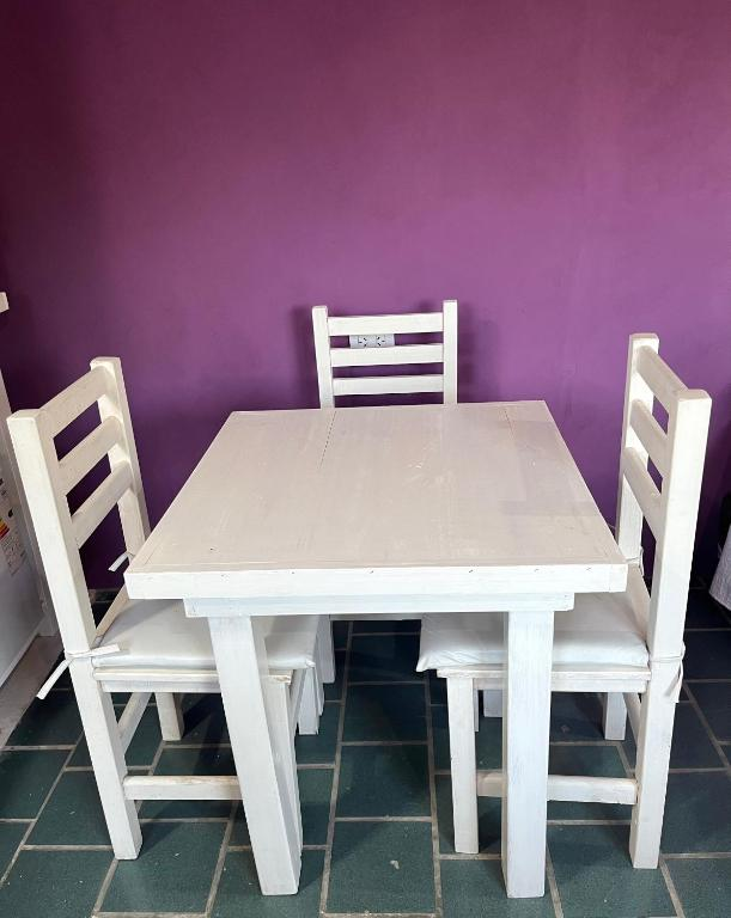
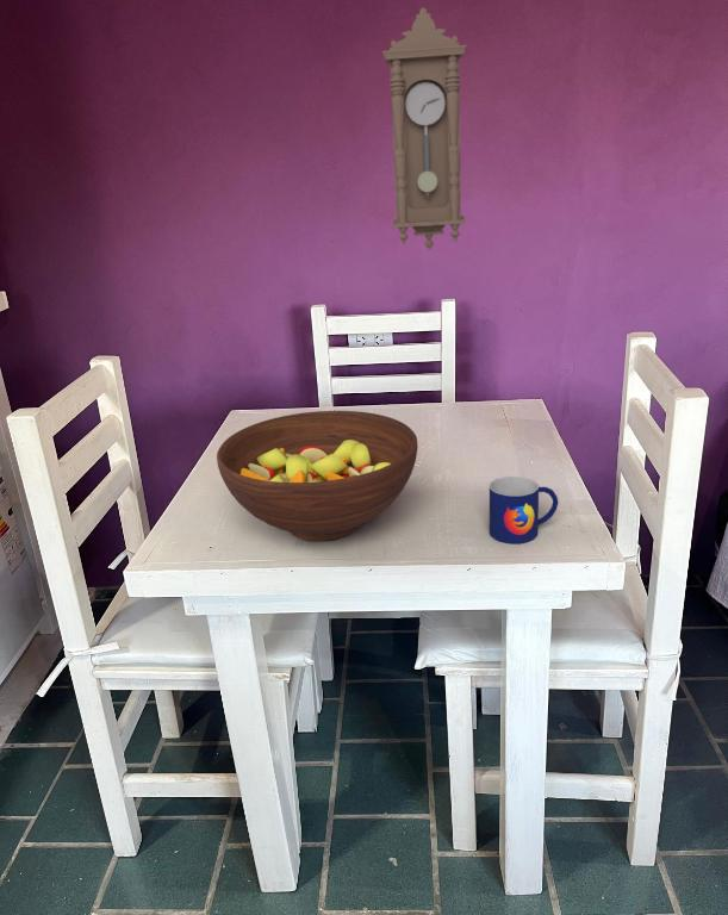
+ mug (523, 508)
+ pendulum clock (425, 136)
+ fruit bowl (321, 485)
